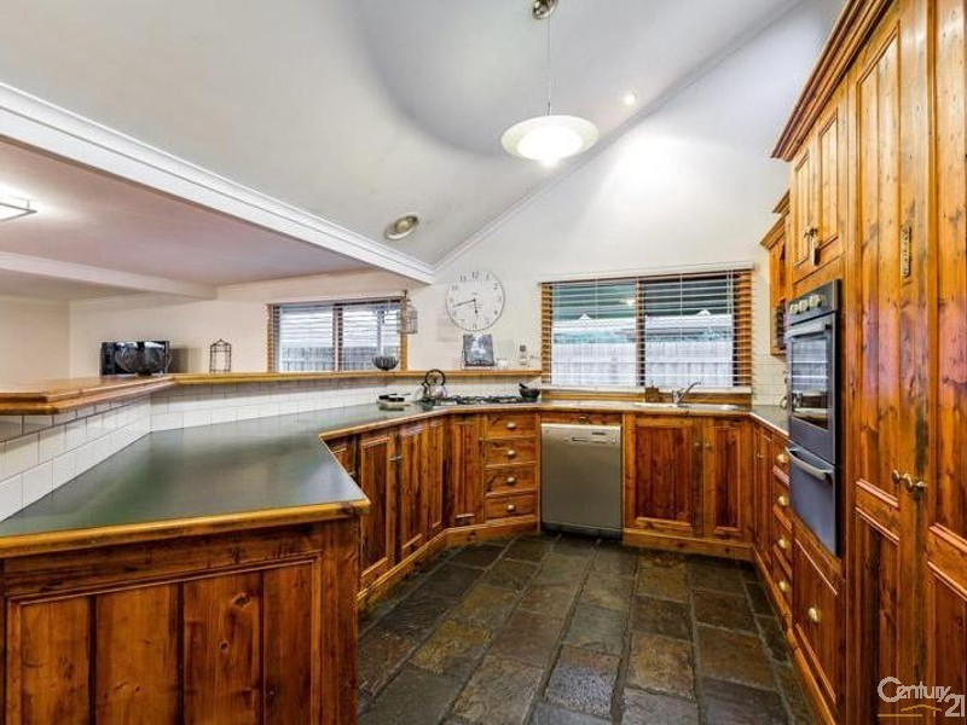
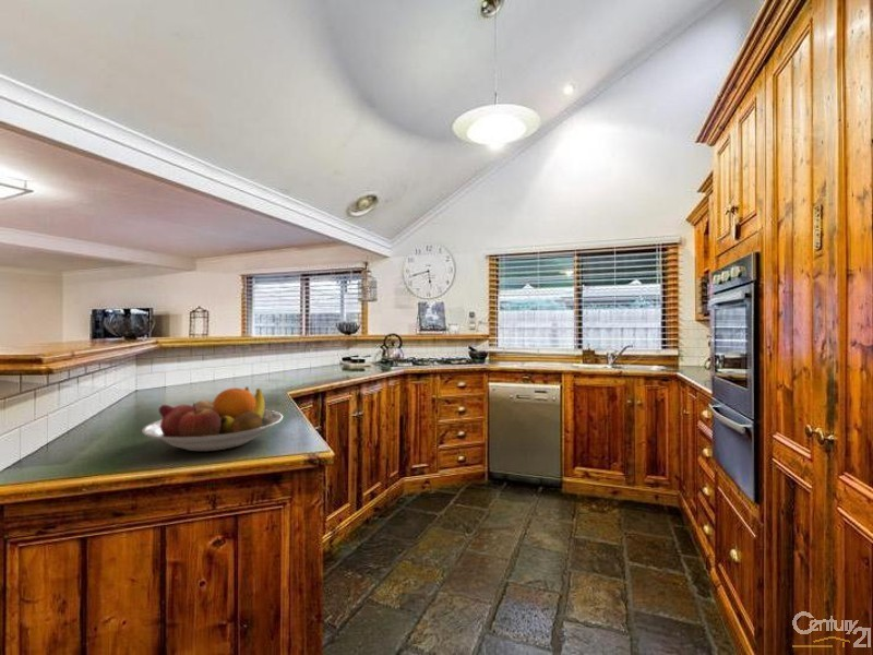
+ fruit bowl (217, 416)
